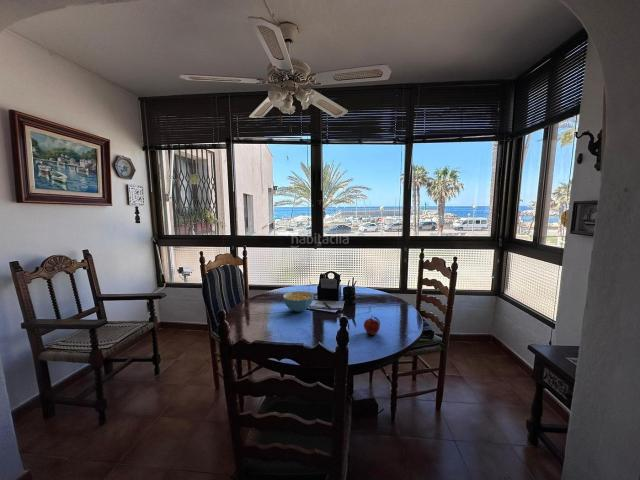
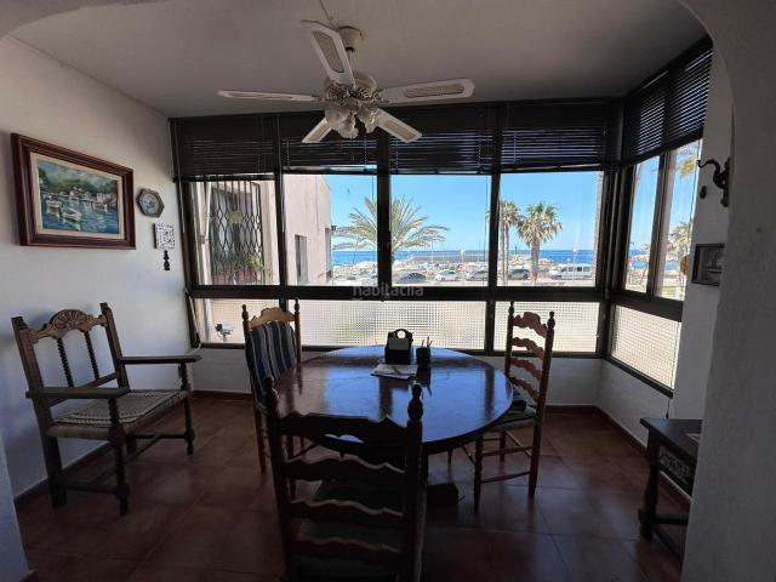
- fruit (372, 325)
- cereal bowl (298, 302)
